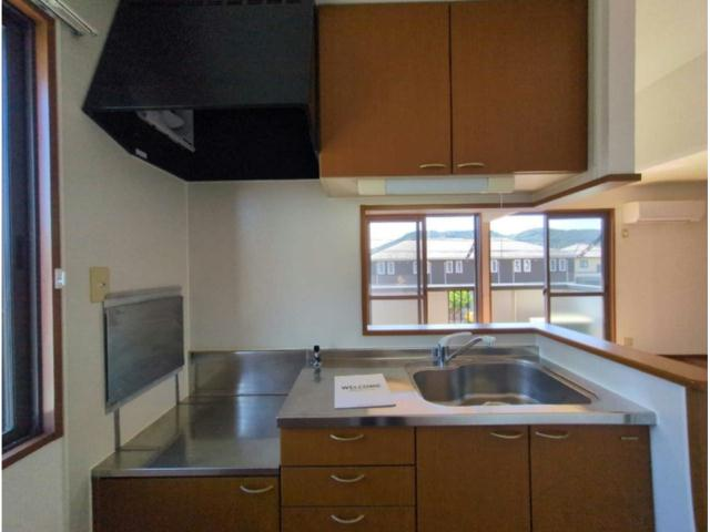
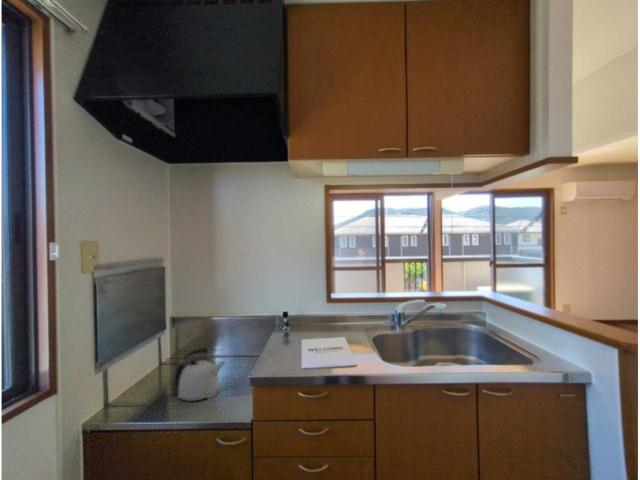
+ kettle (200, 370)
